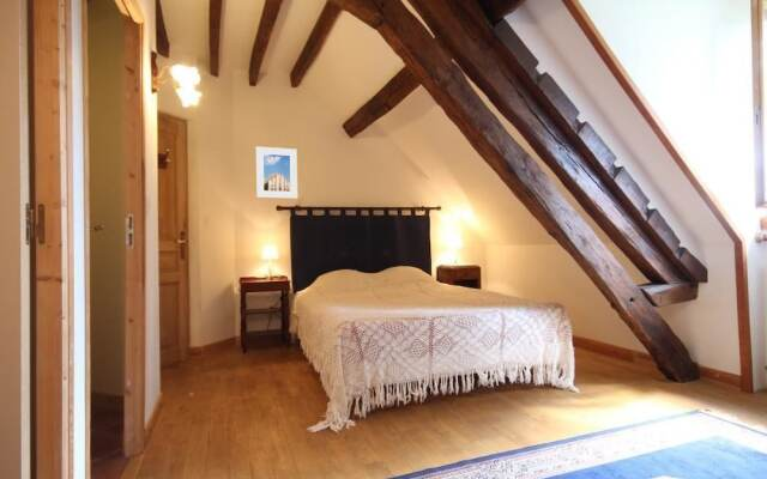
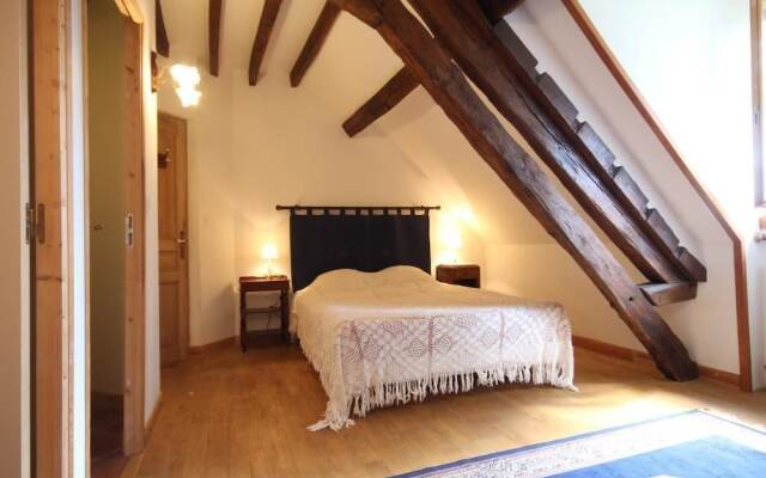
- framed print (277, 172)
